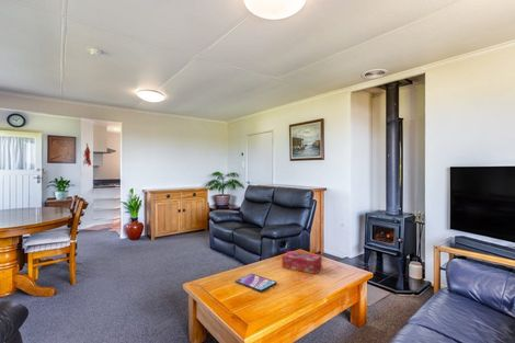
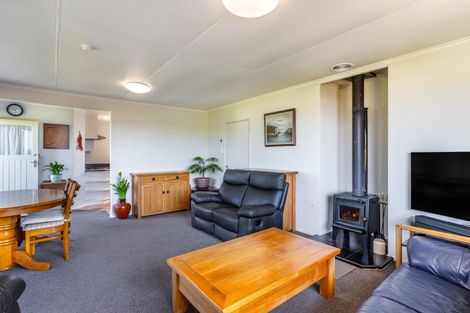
- video game case (255, 282)
- tissue box (301, 261)
